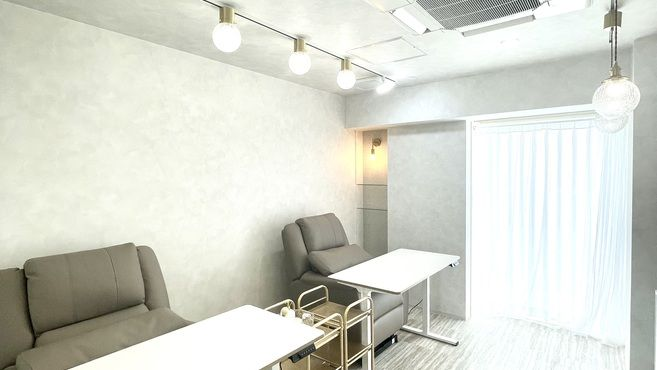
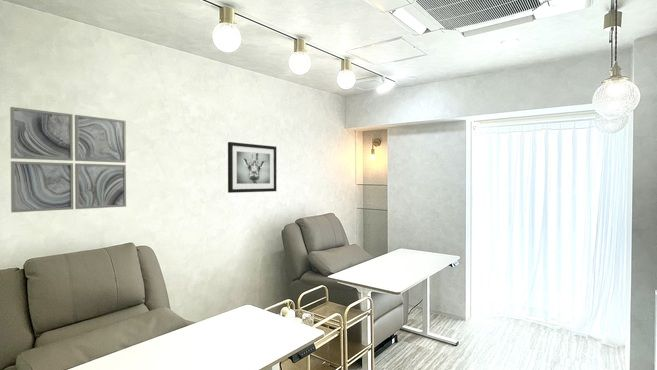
+ wall art (253, 168)
+ wall art (75, 163)
